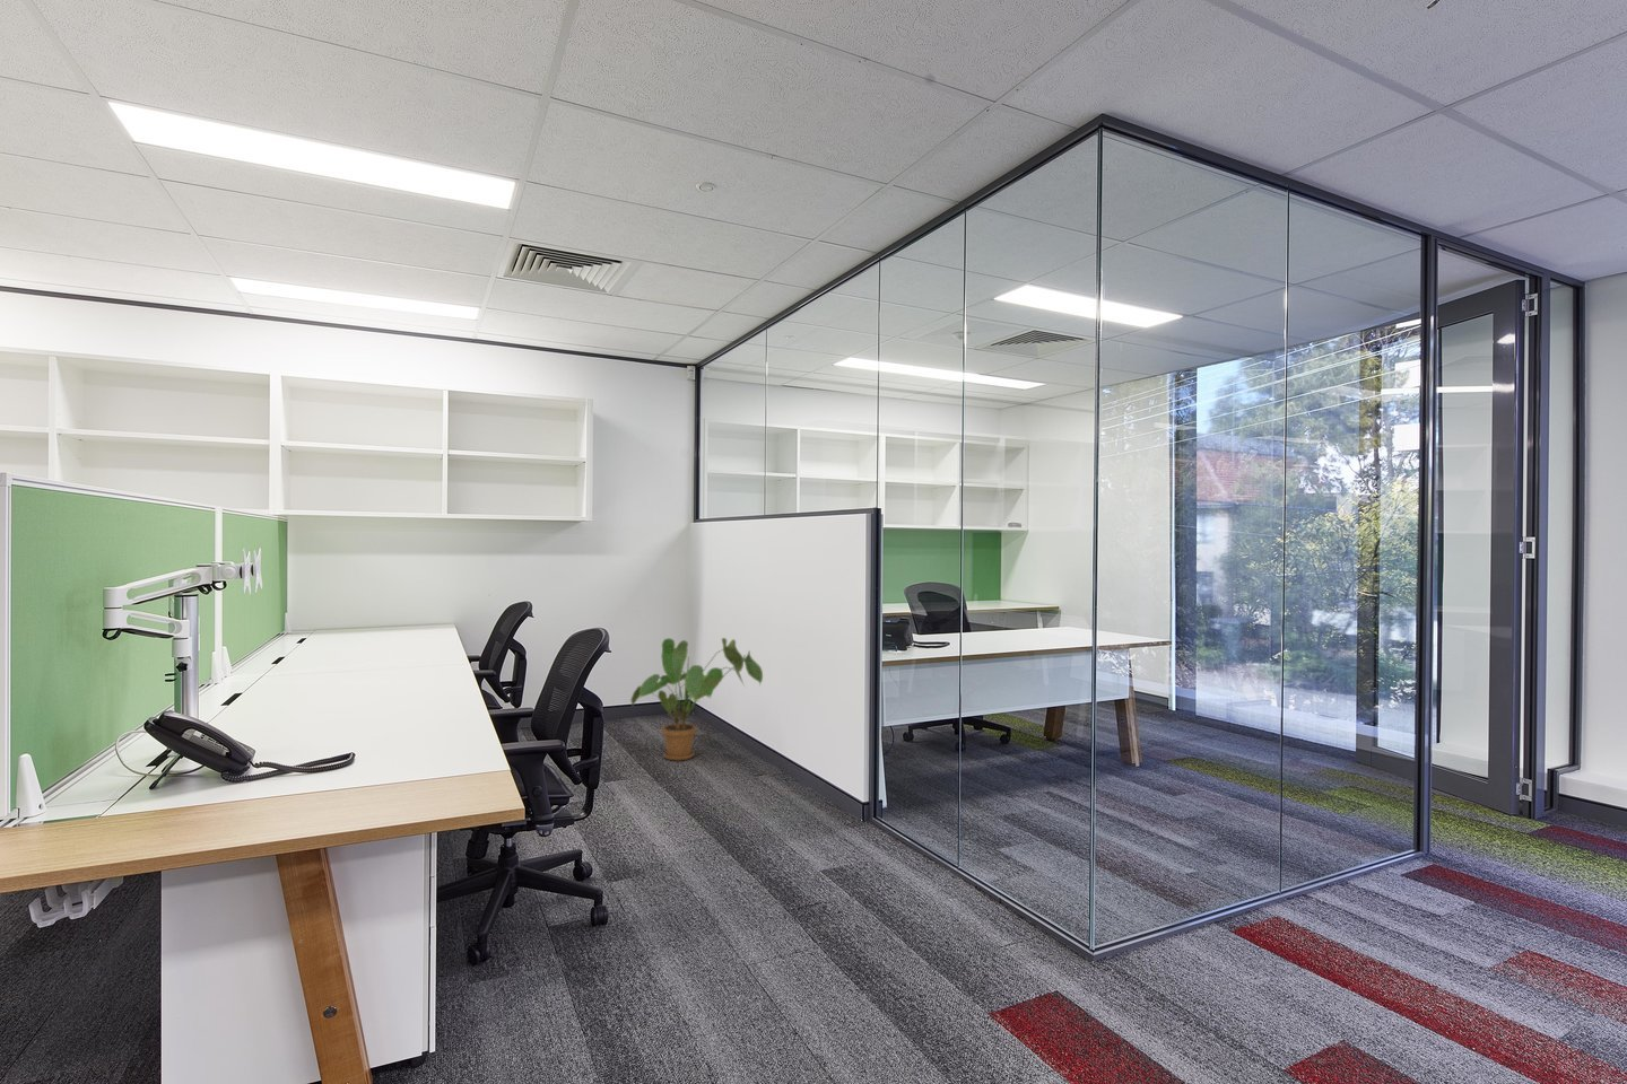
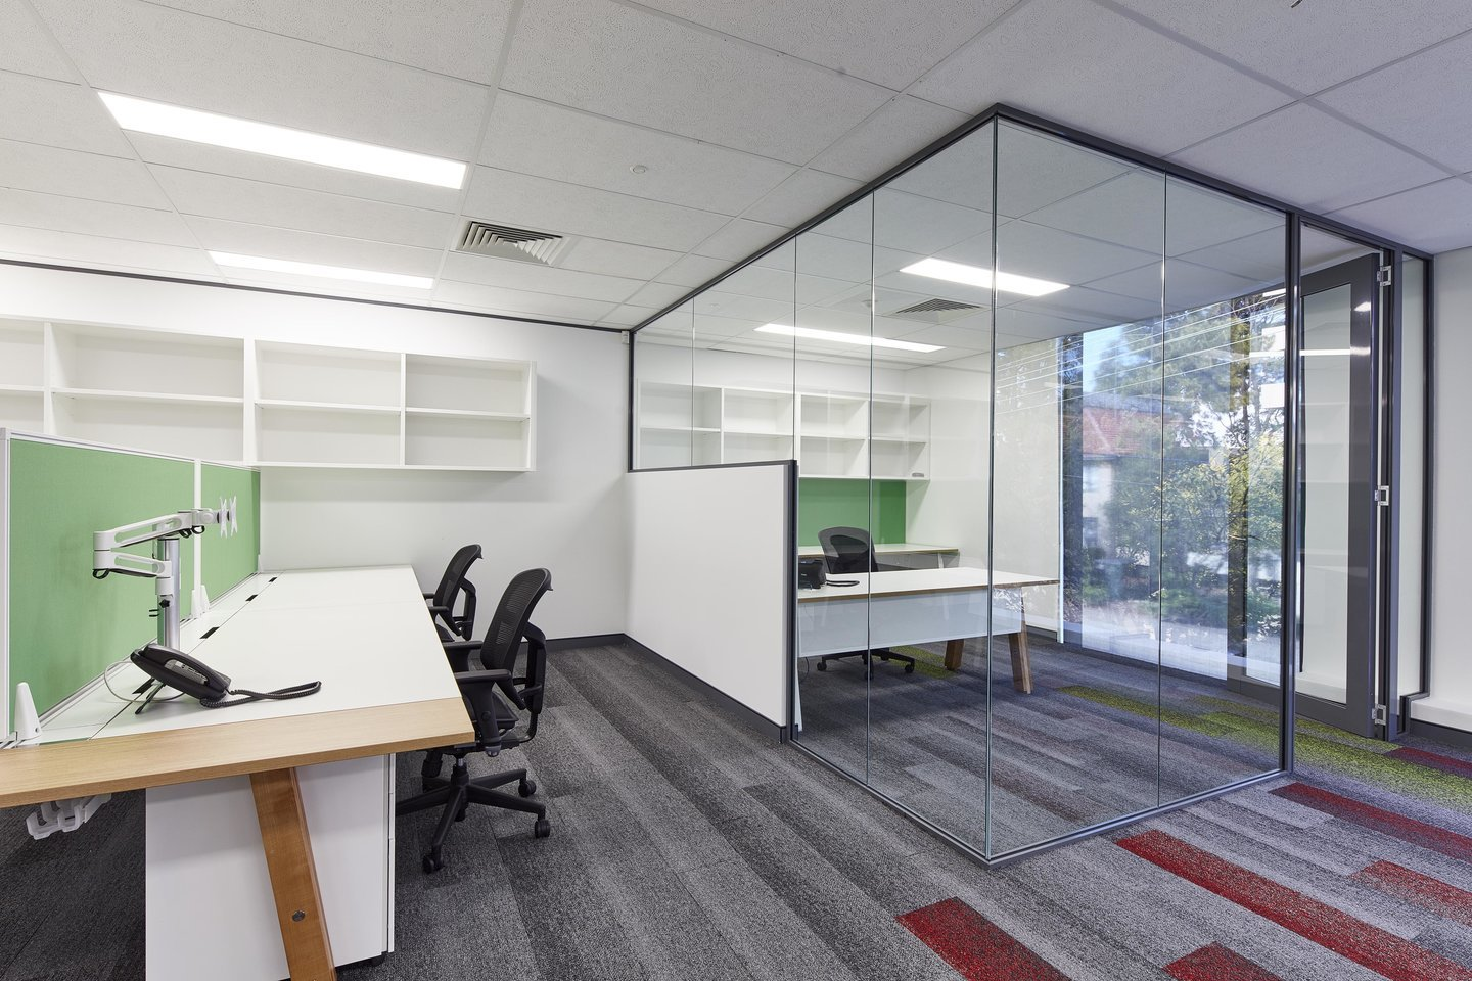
- house plant (696, 697)
